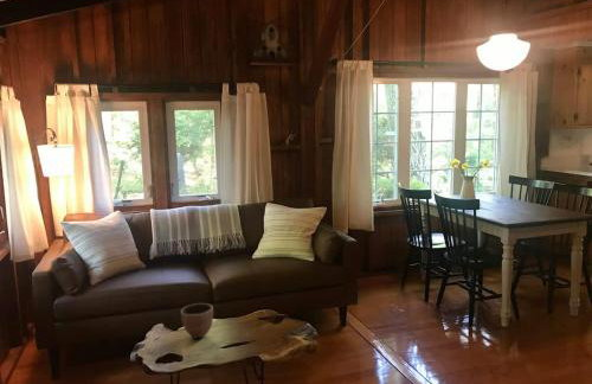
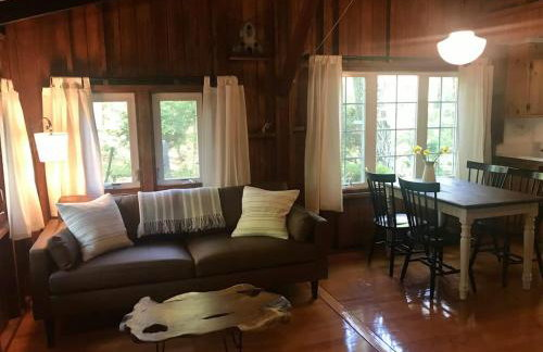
- decorative bowl (197, 322)
